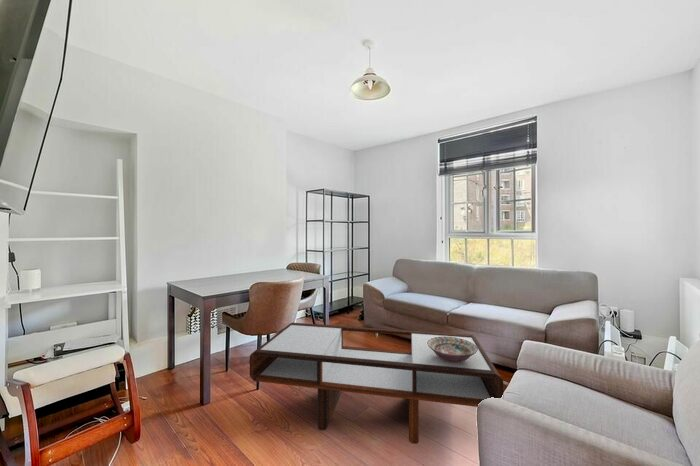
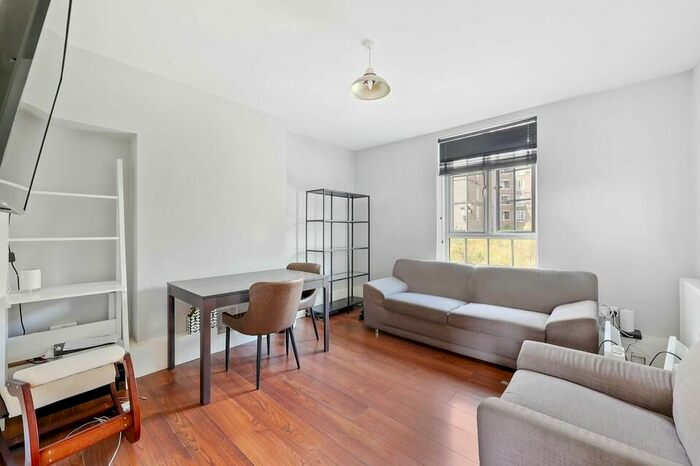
- decorative bowl (451, 350)
- coffee table (371, 376)
